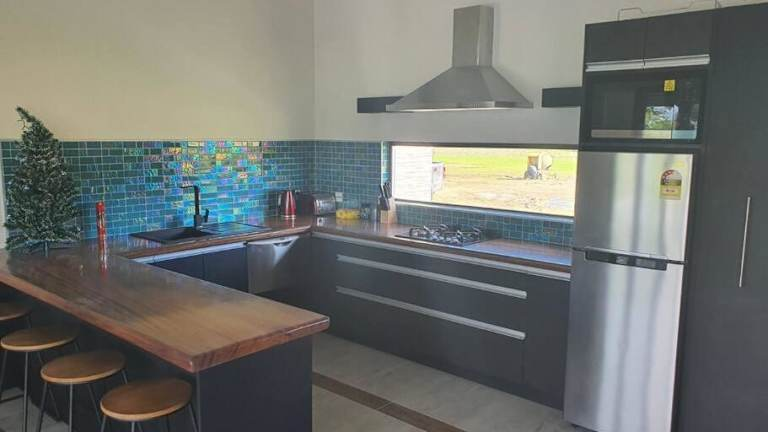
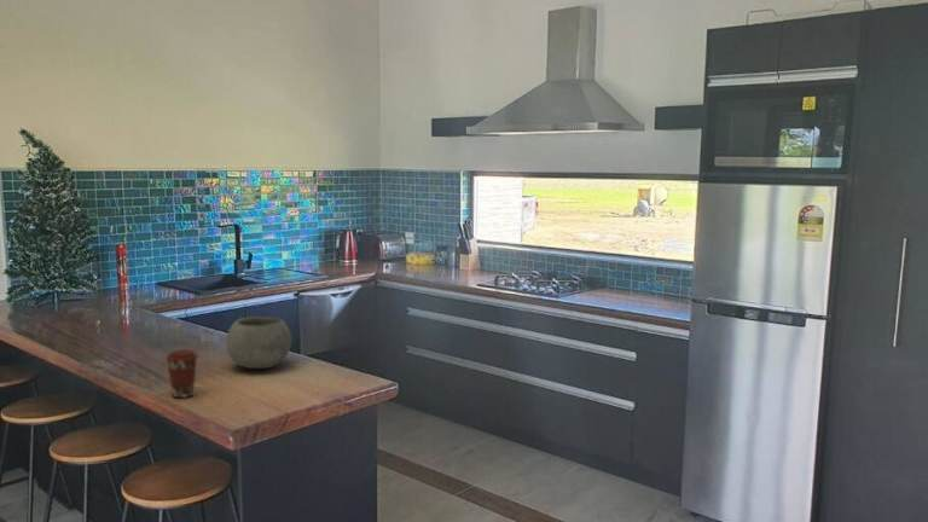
+ bowl (259, 343)
+ coffee cup (182, 373)
